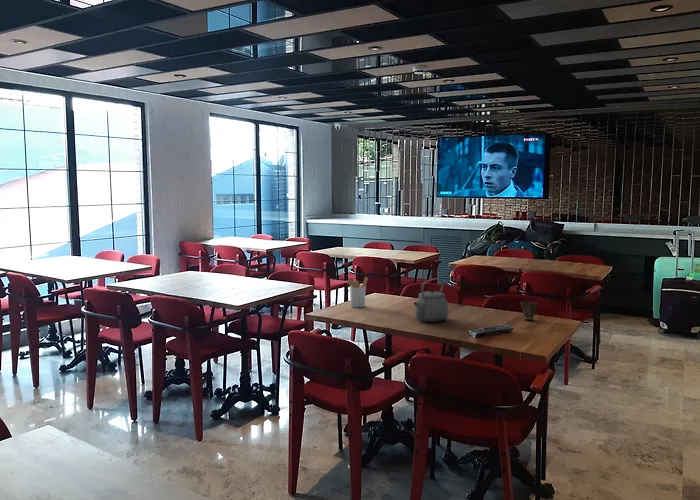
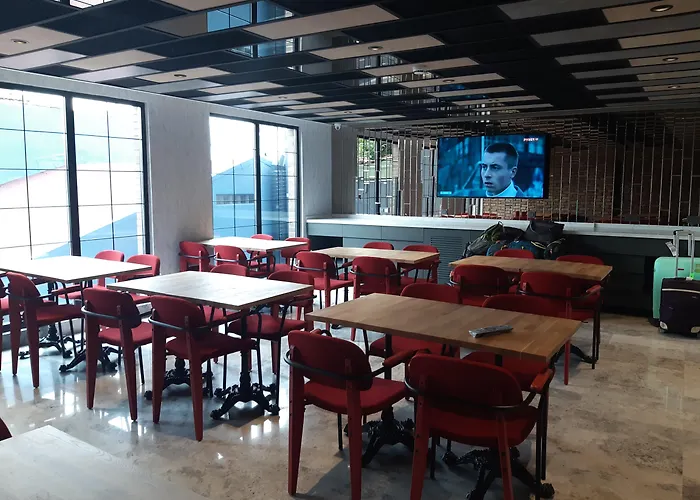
- tea kettle (428, 300)
- utensil holder (356, 291)
- cup (528, 310)
